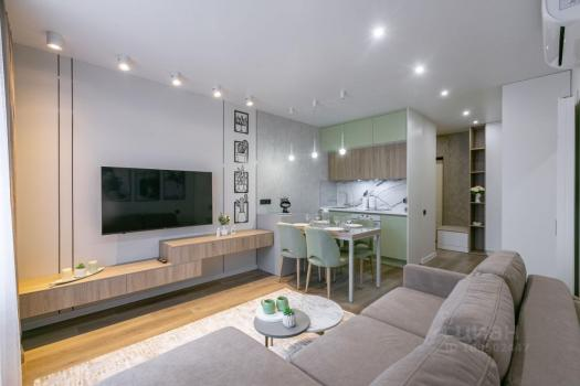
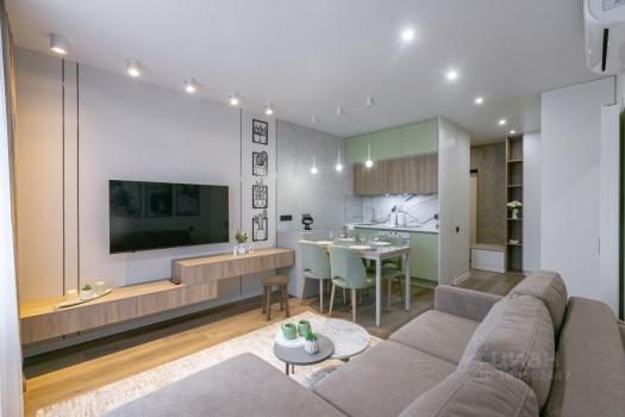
+ stool (275, 298)
